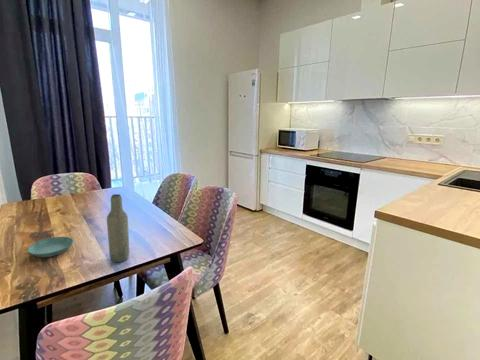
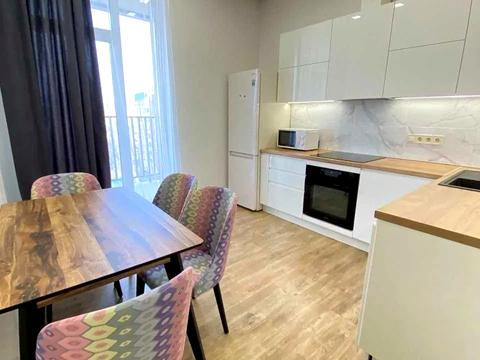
- saucer (51, 247)
- bottle (117, 227)
